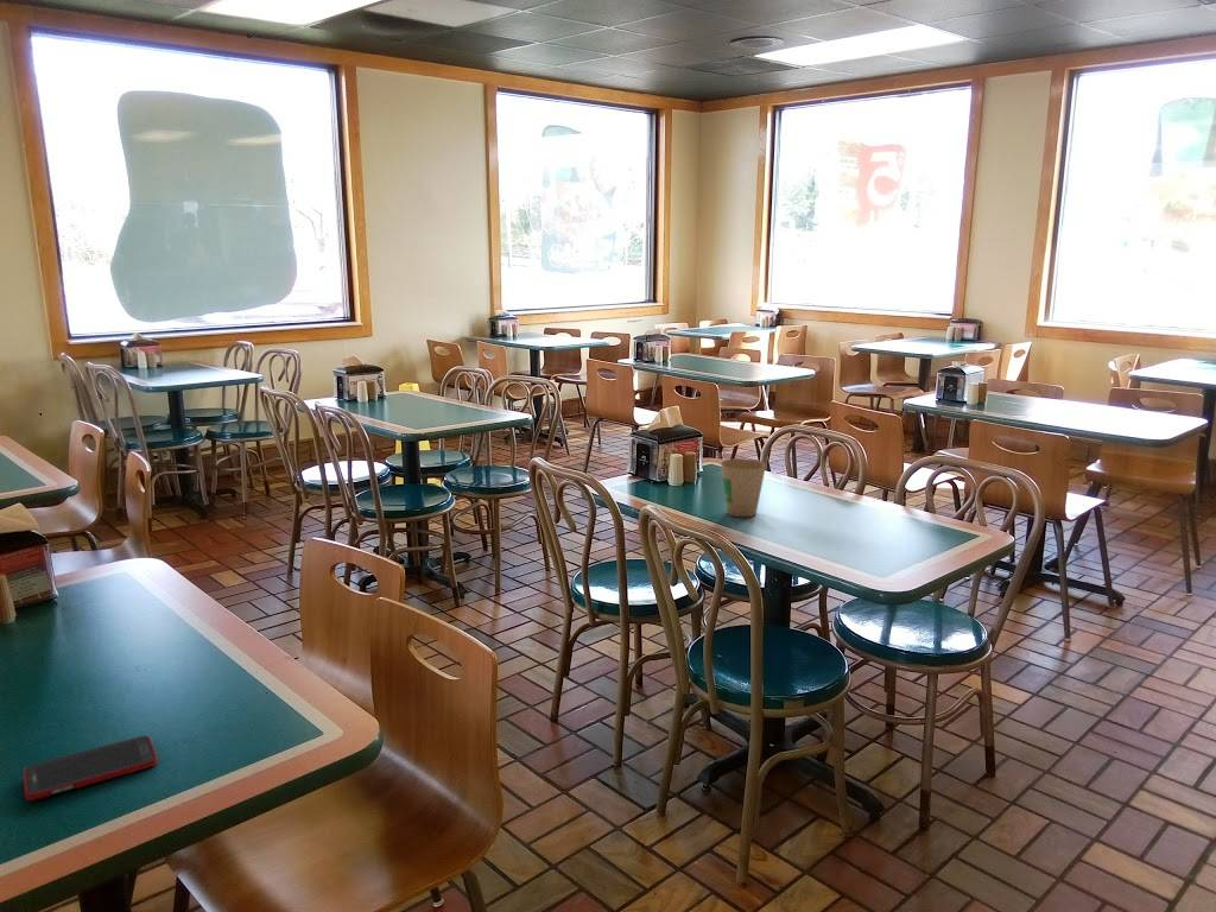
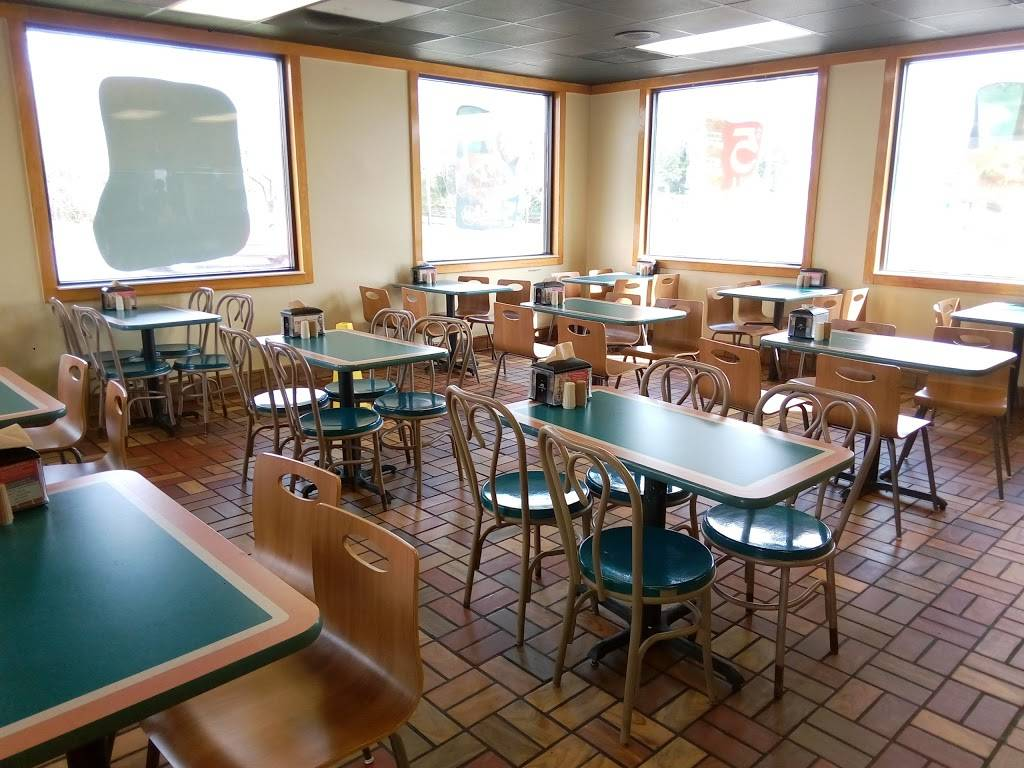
- cell phone (90, 766)
- paper cup (742, 488)
